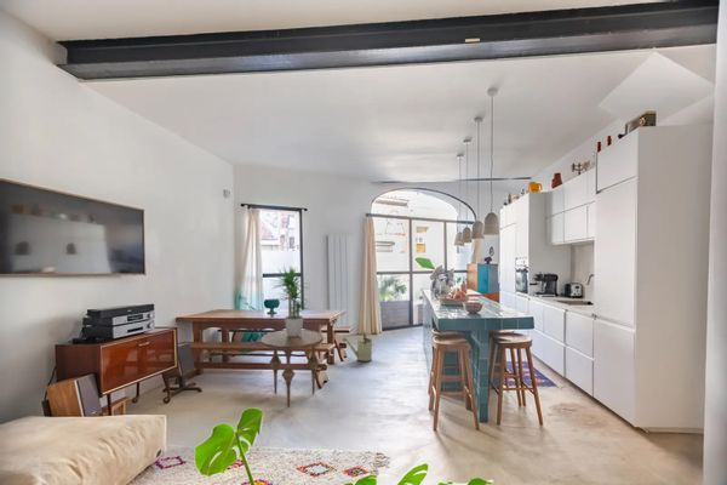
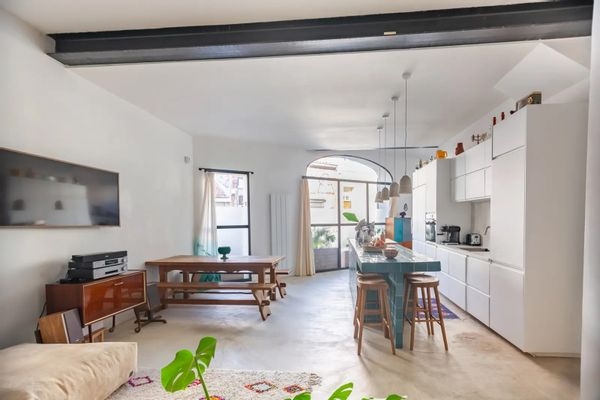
- potted plant (291, 299)
- watering can (357, 346)
- side table (291, 367)
